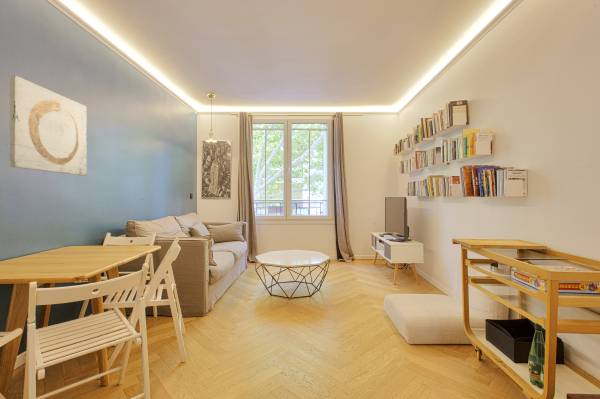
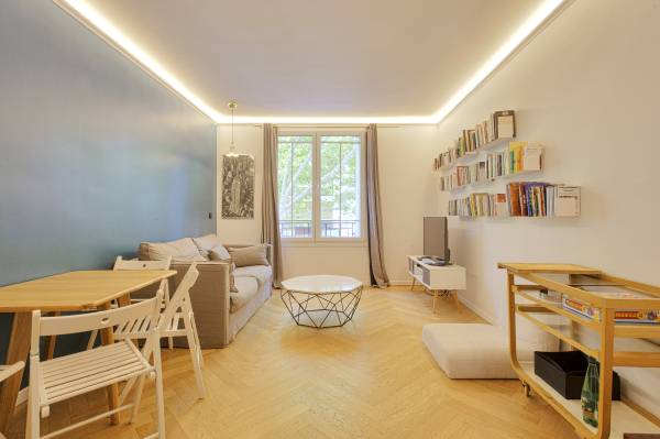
- wall art (53, 132)
